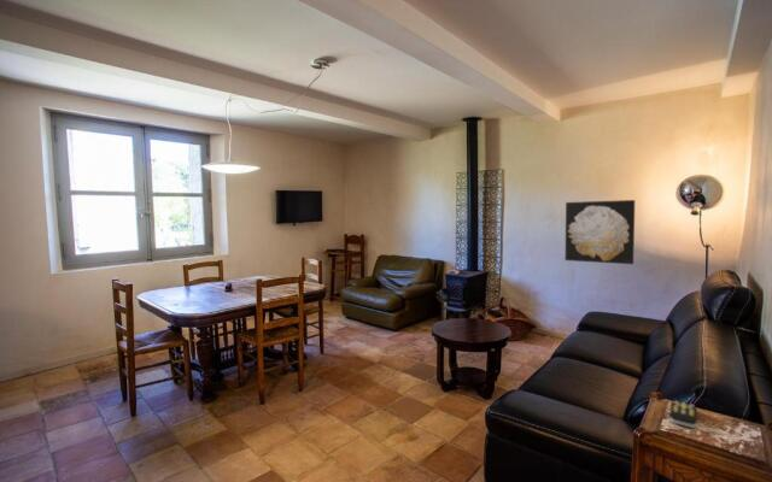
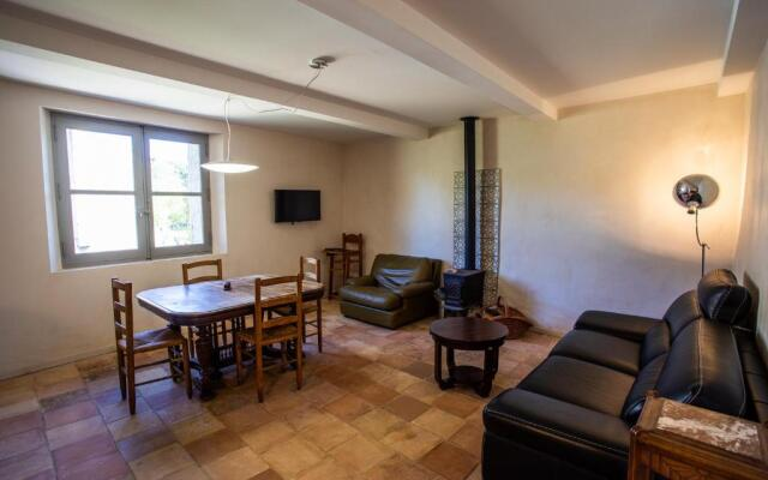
- remote control (683, 413)
- wall art (598, 231)
